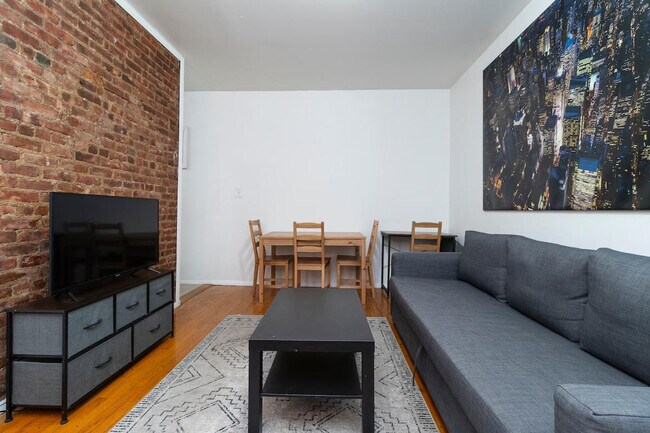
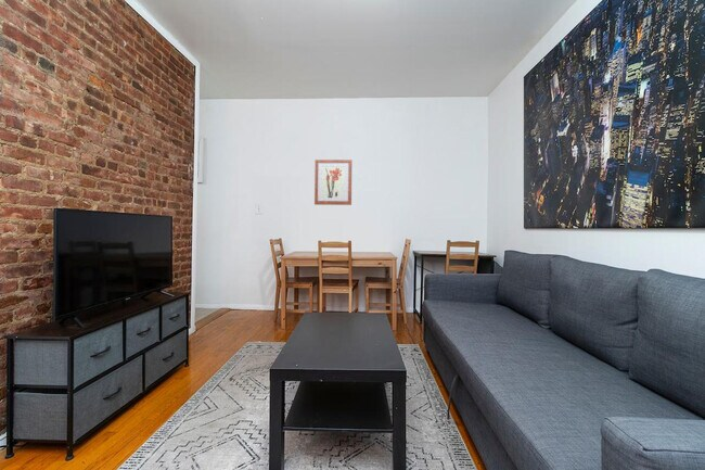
+ wall art (333, 182)
